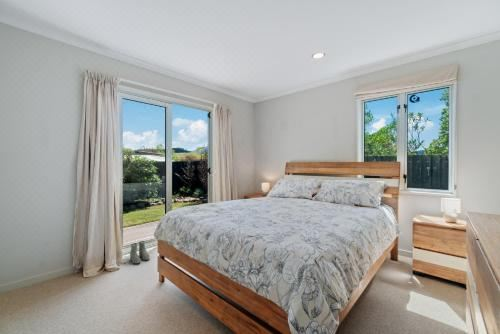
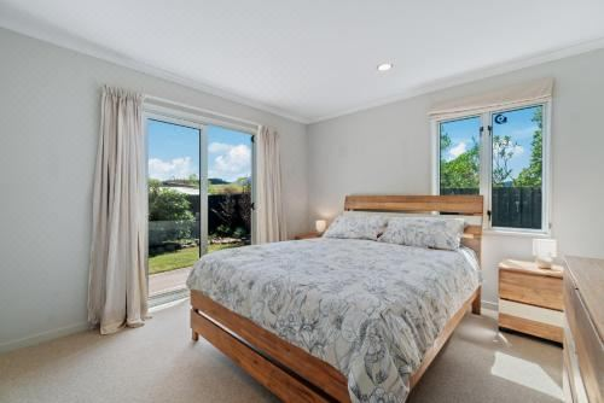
- boots (139, 251)
